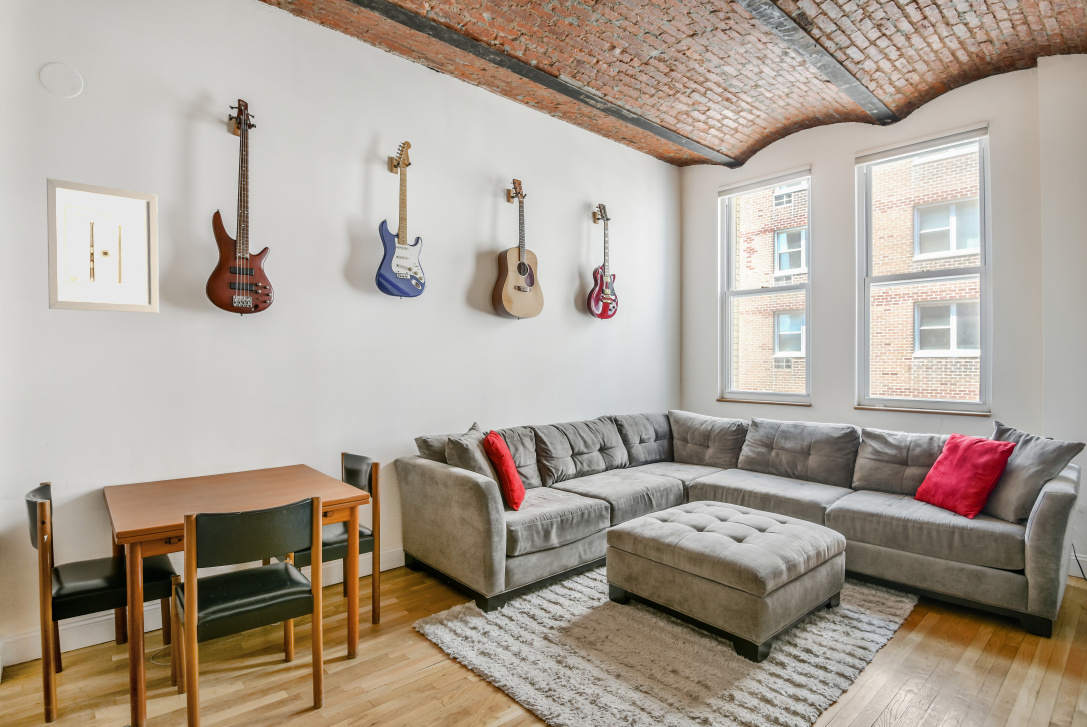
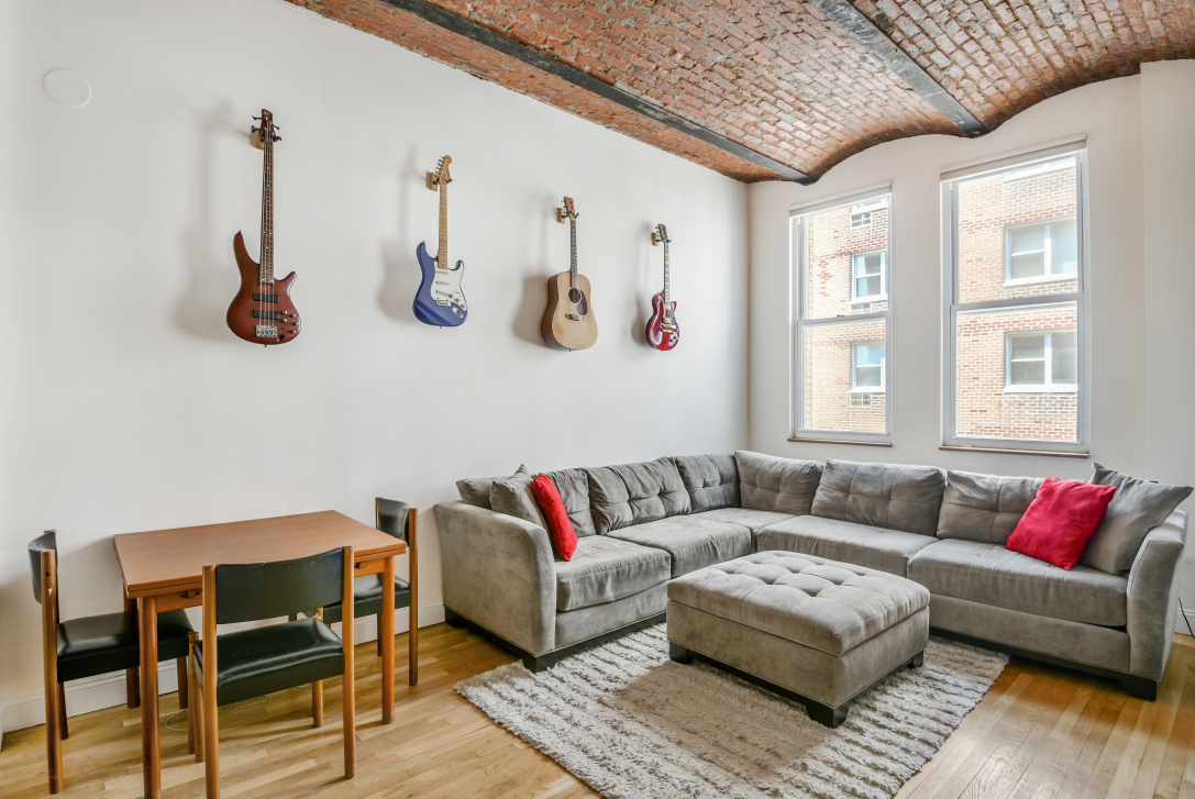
- wall art (105, 249)
